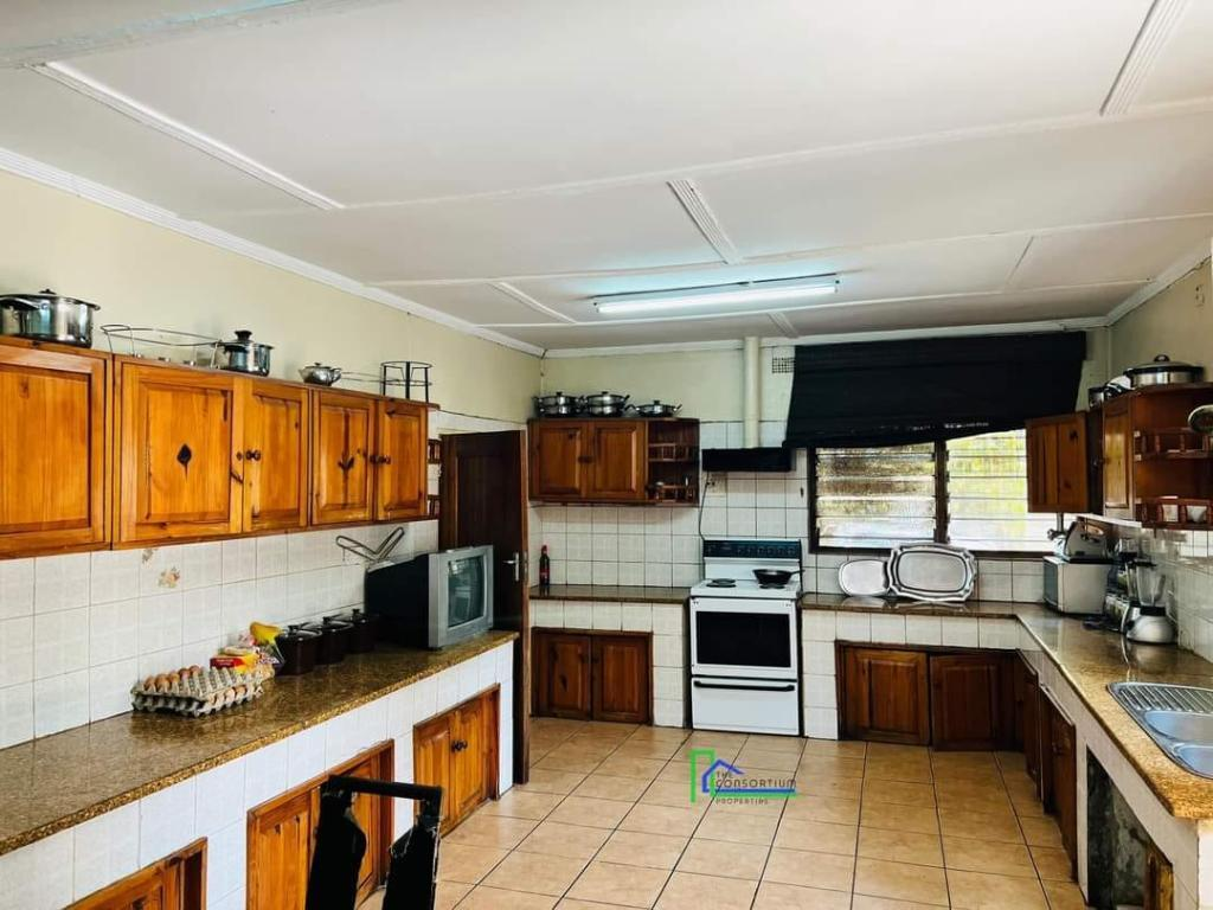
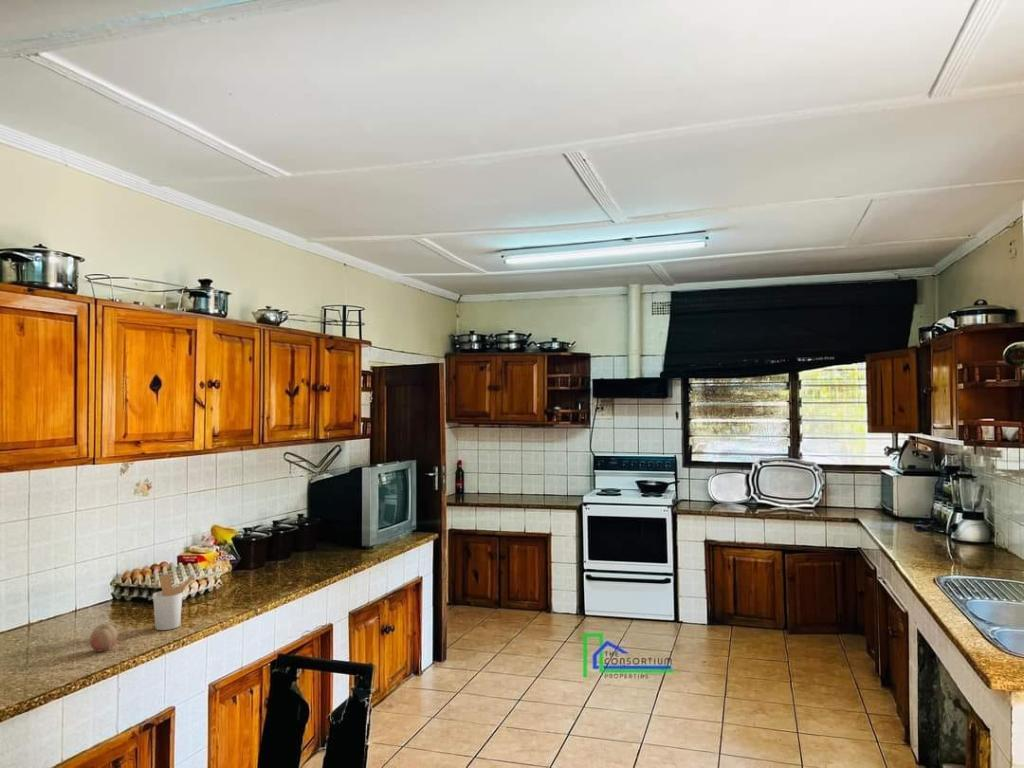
+ utensil holder (175, 600)
+ fruit (103, 637)
